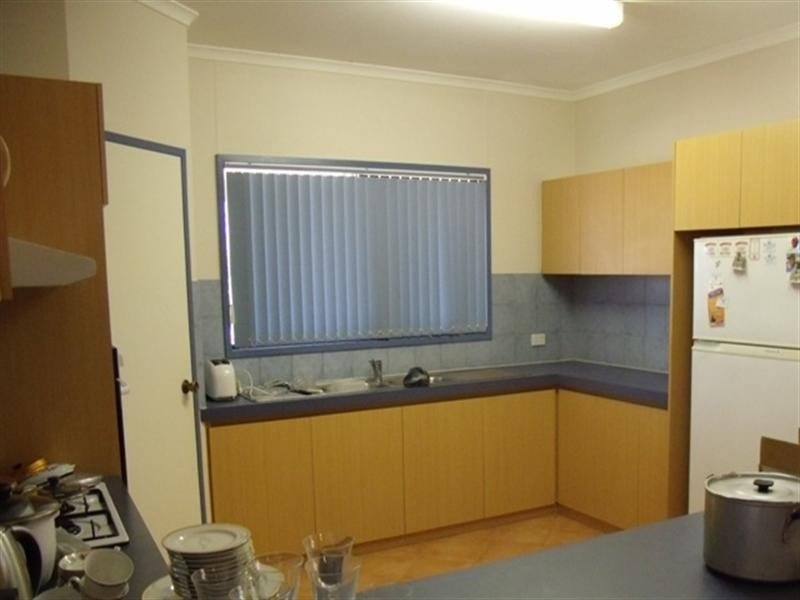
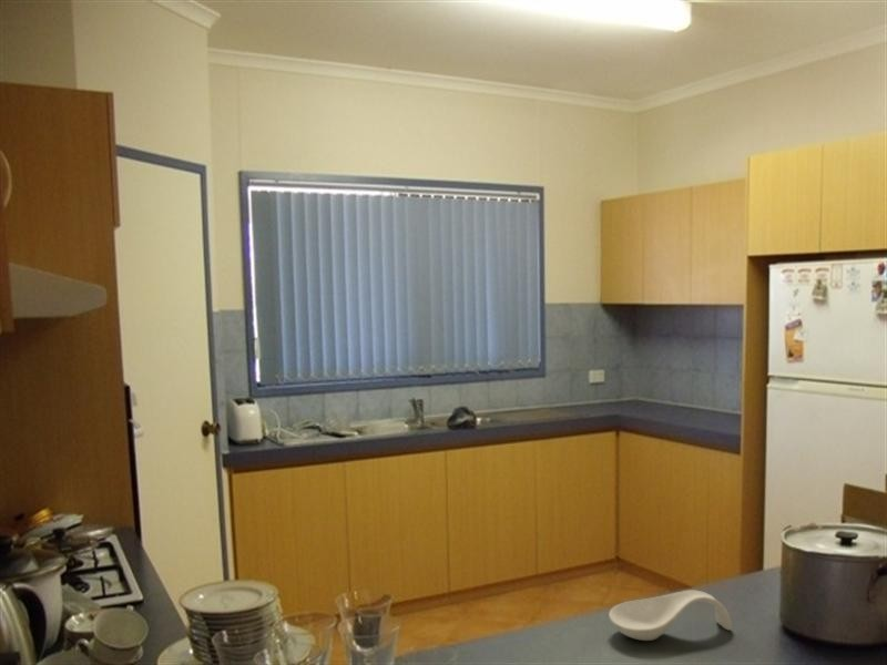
+ spoon rest (669, 613)
